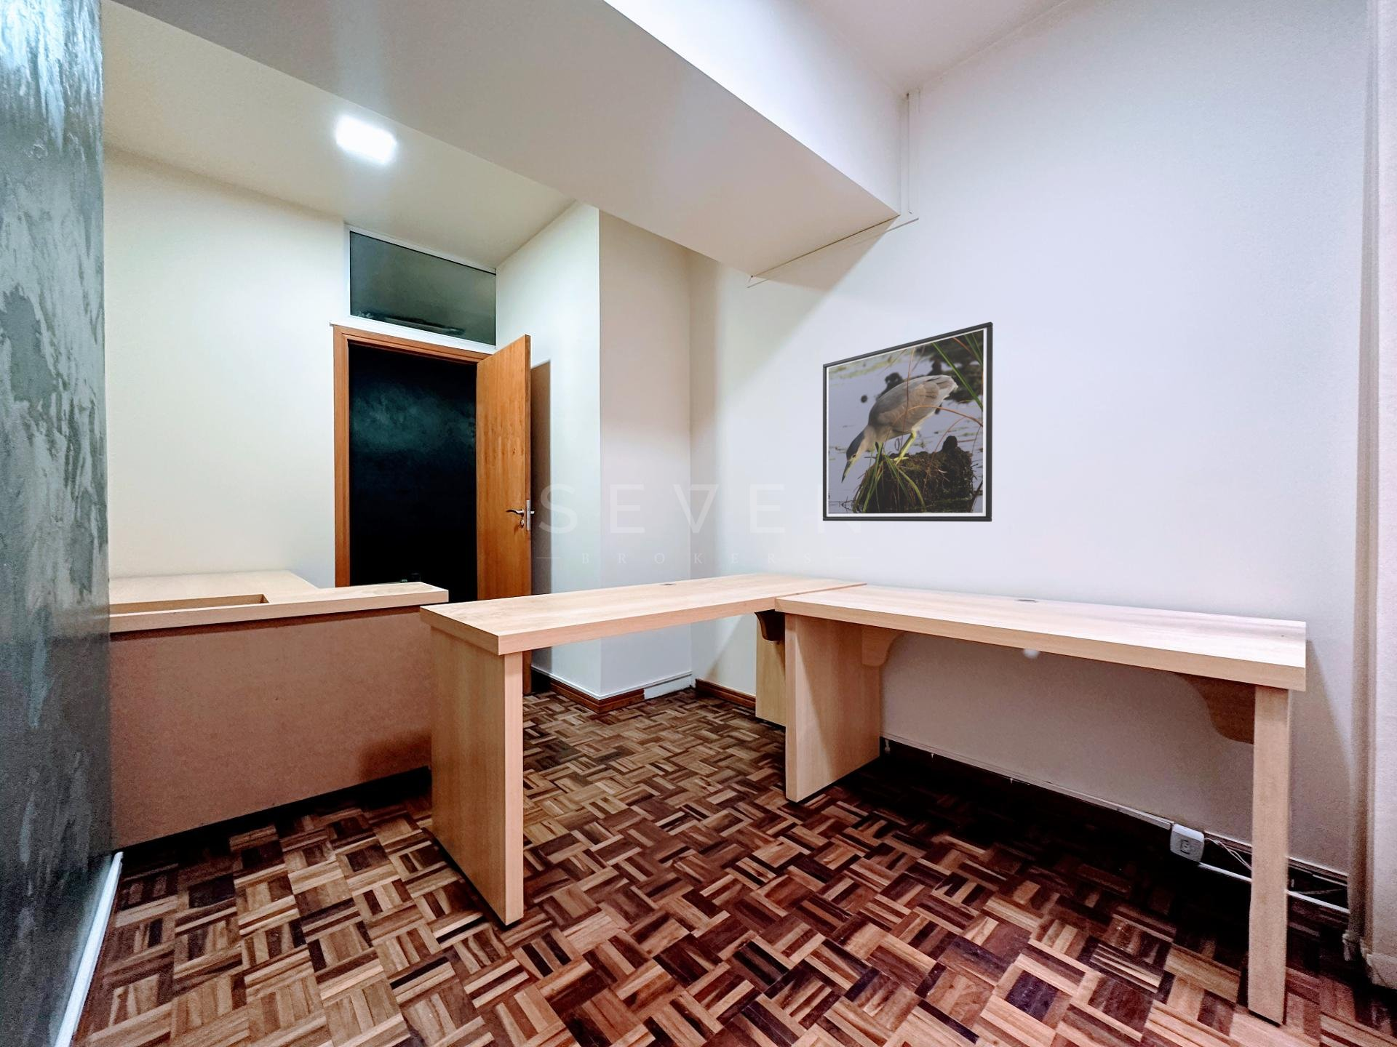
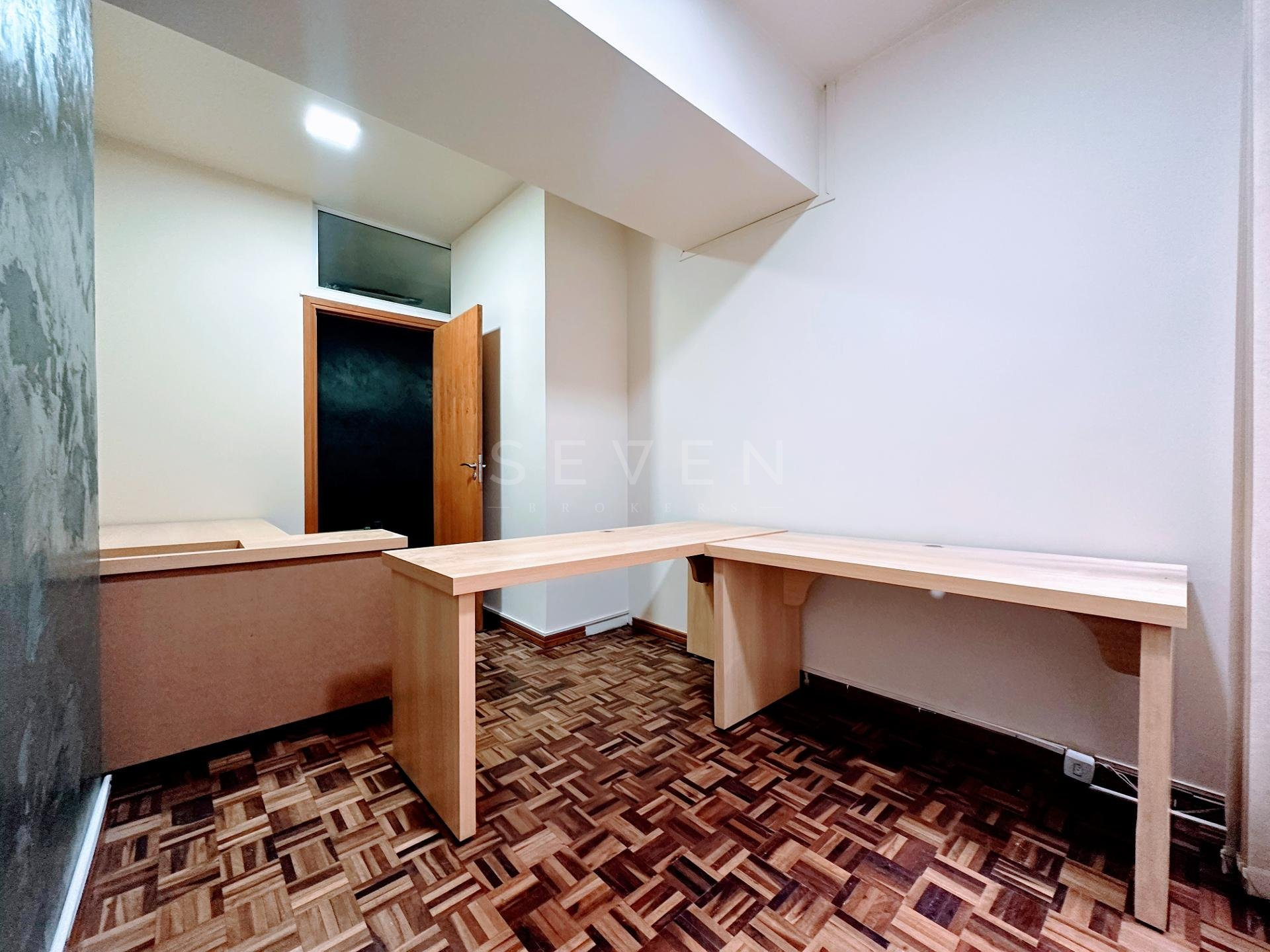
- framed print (898, 433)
